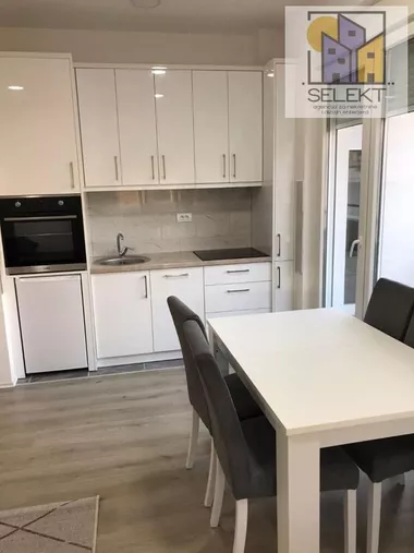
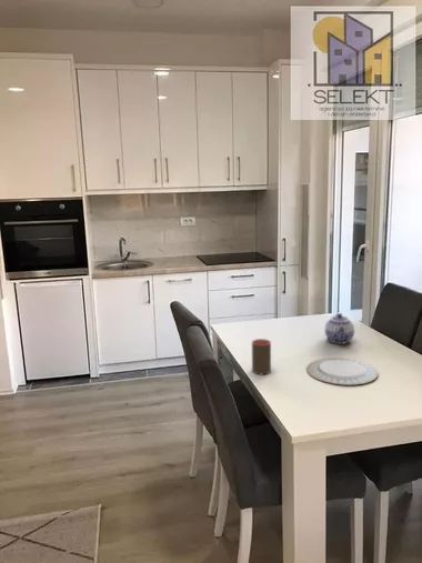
+ teapot (339, 326)
+ cup (261, 356)
+ chinaware (341, 369)
